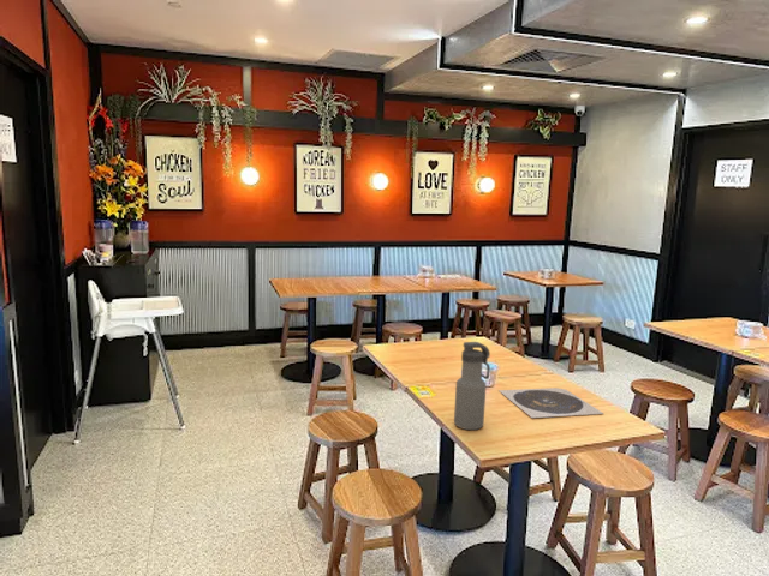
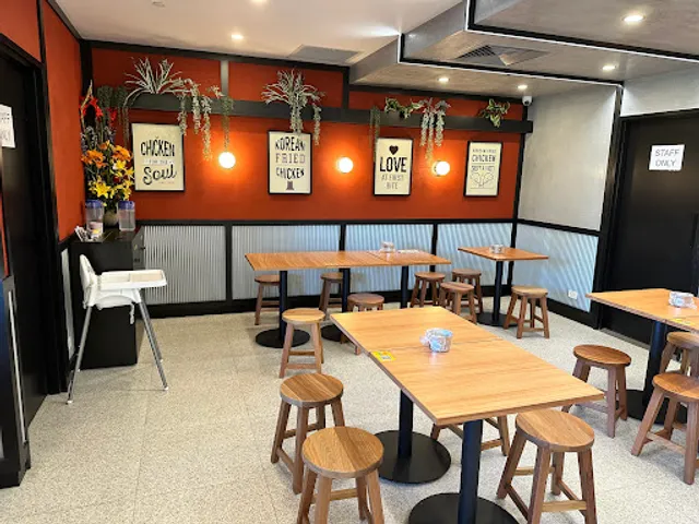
- water bottle (471, 384)
- plate (548, 401)
